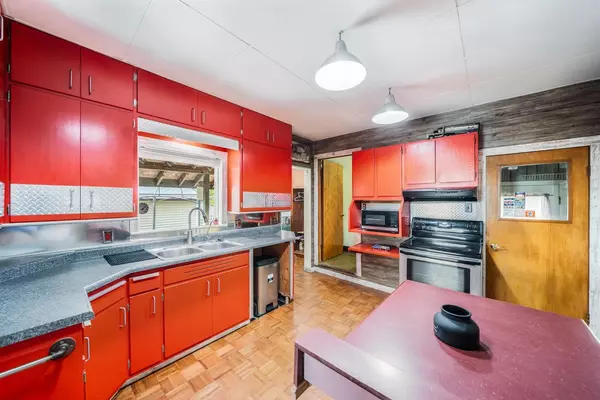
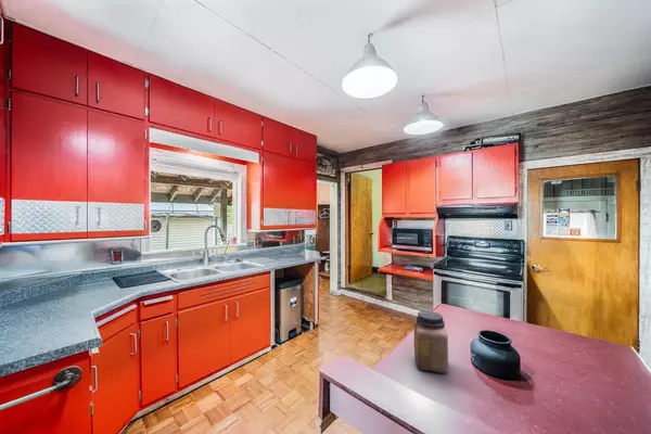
+ jar (430, 339)
